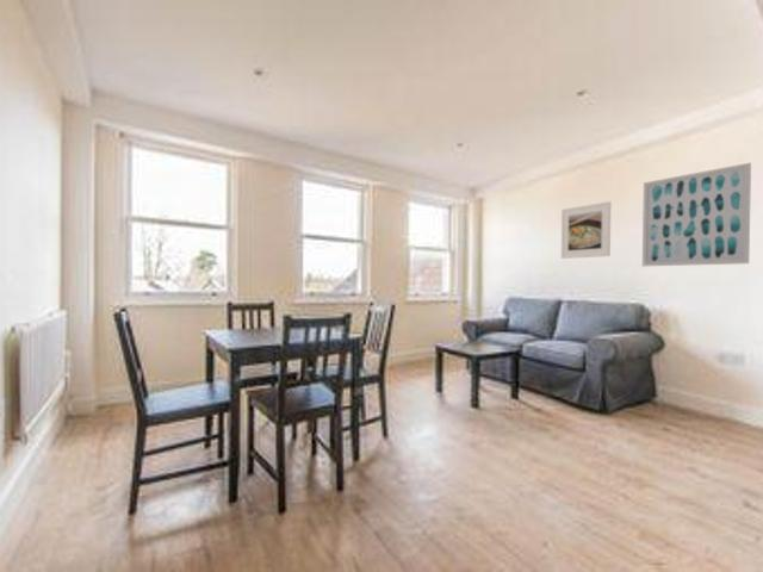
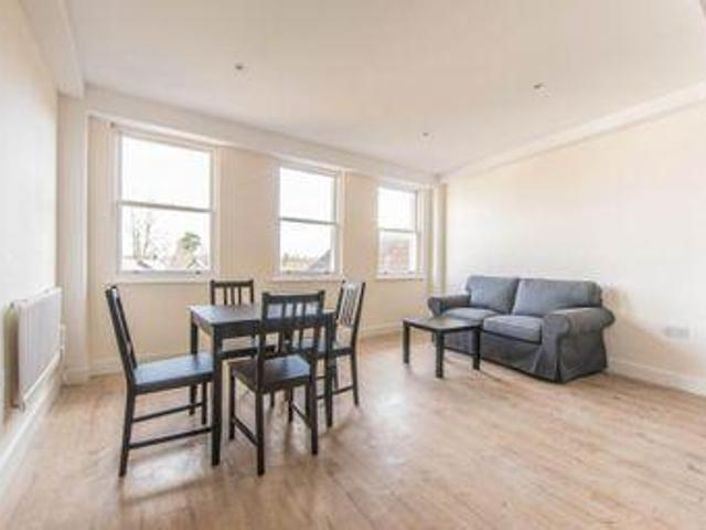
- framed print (584, 231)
- wall art (691, 219)
